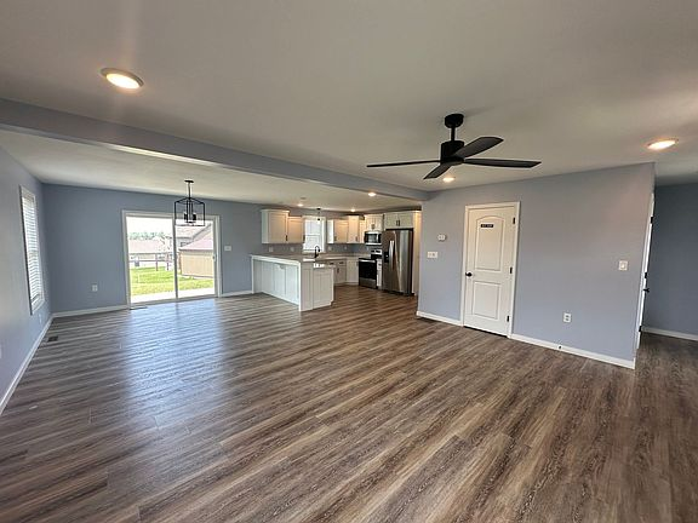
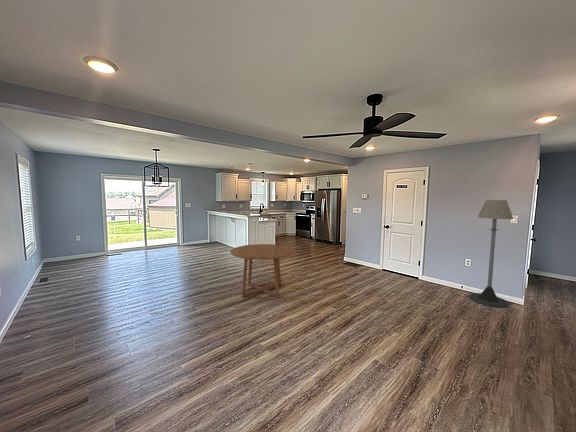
+ floor lamp (492, 251)
+ dining table (262, 259)
